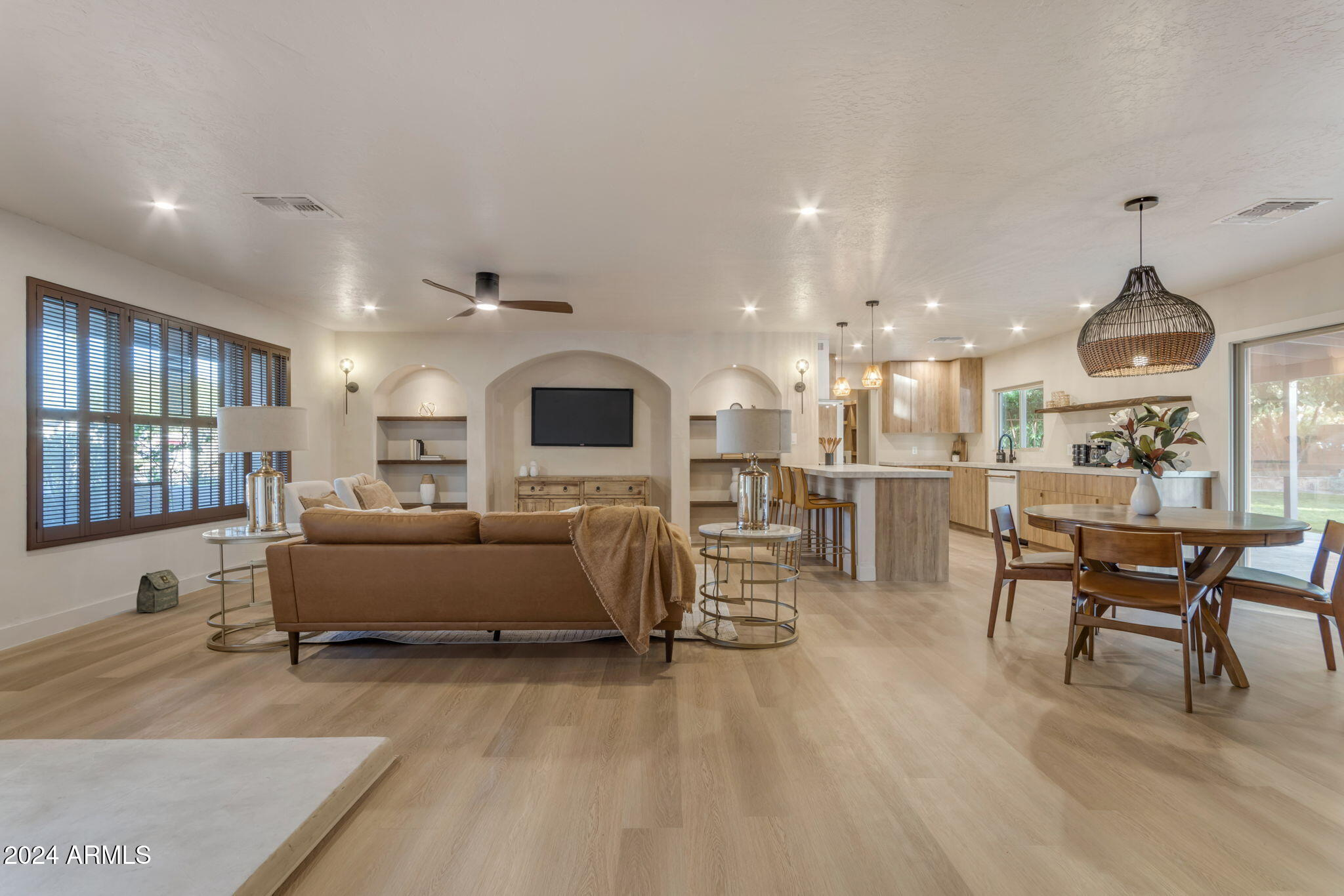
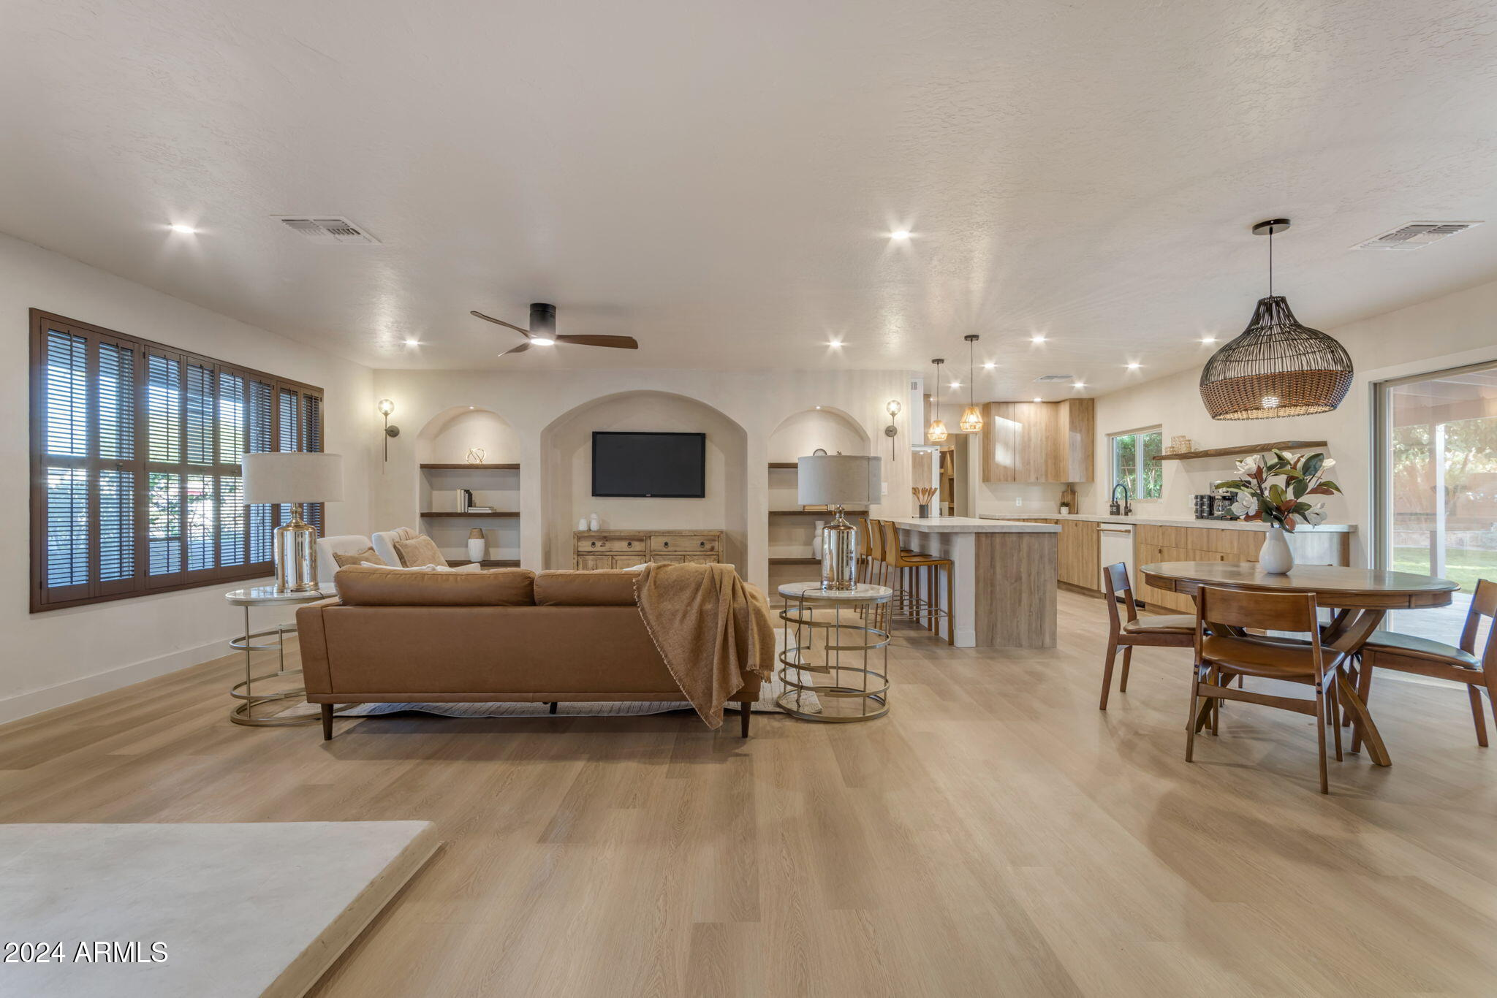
- bag (158, 590)
